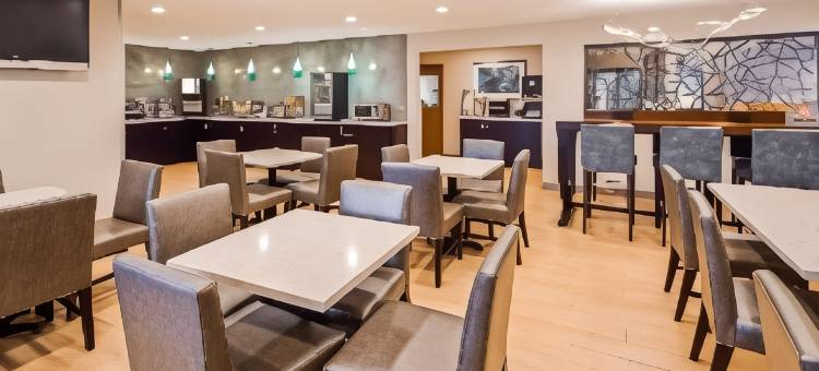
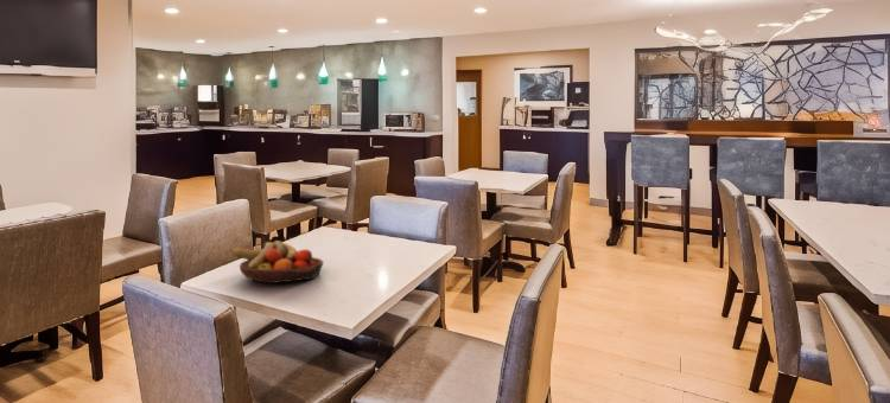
+ fruit bowl (281, 258)
